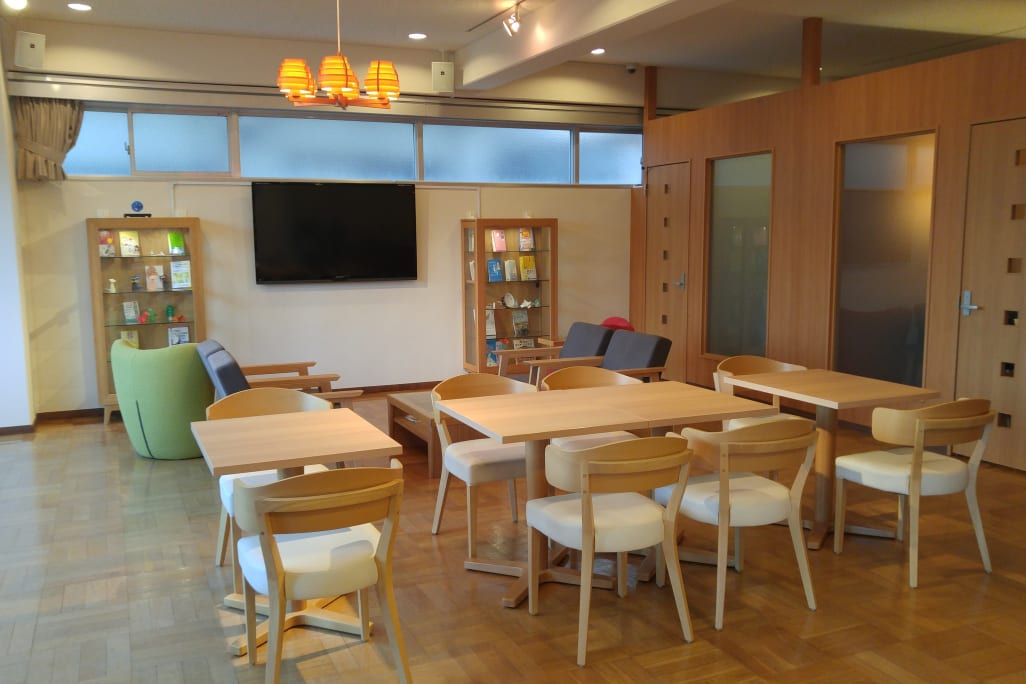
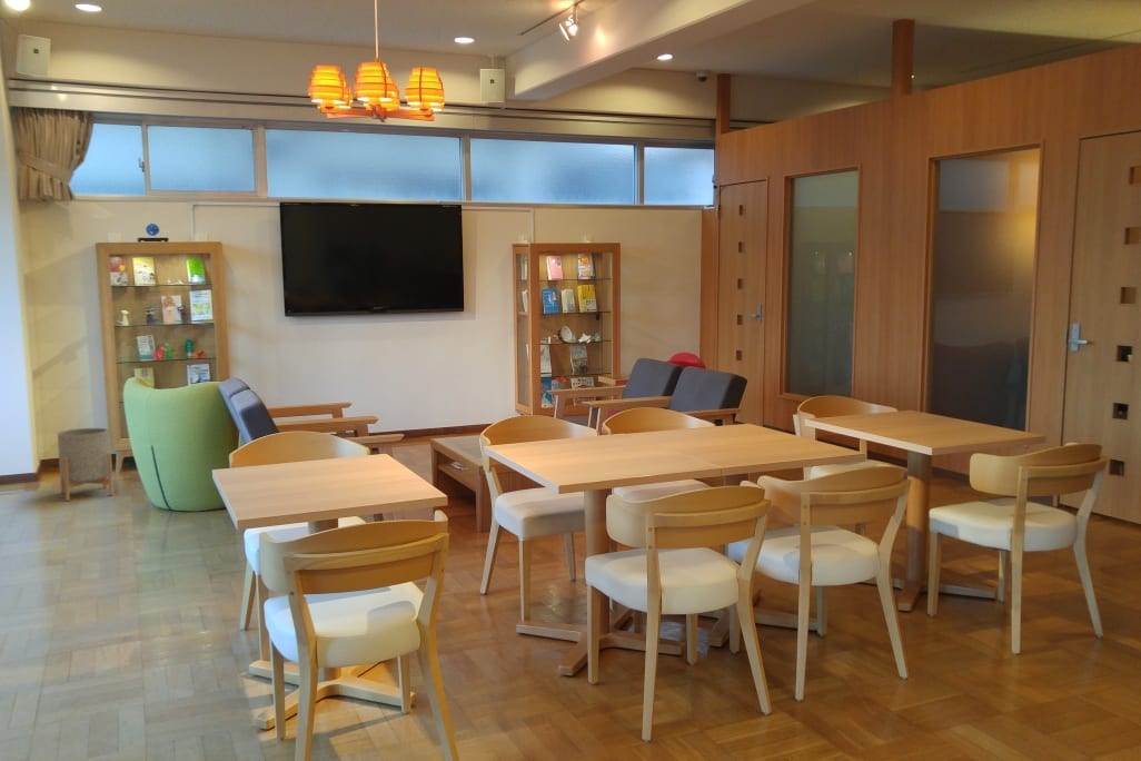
+ planter (85, 463)
